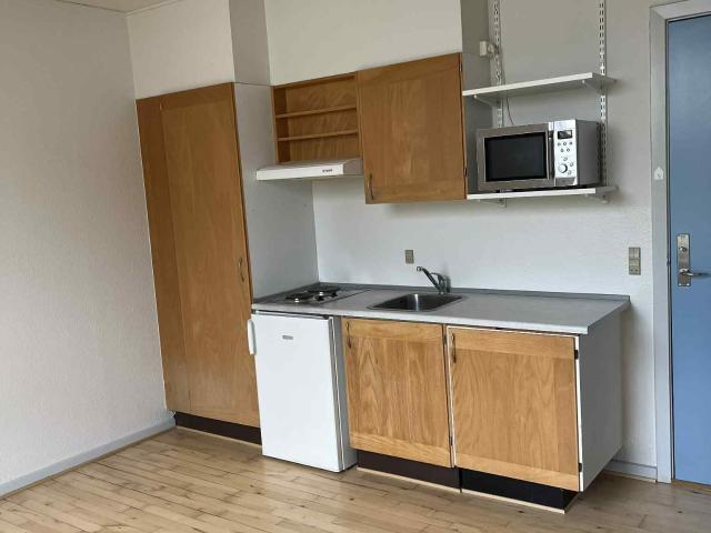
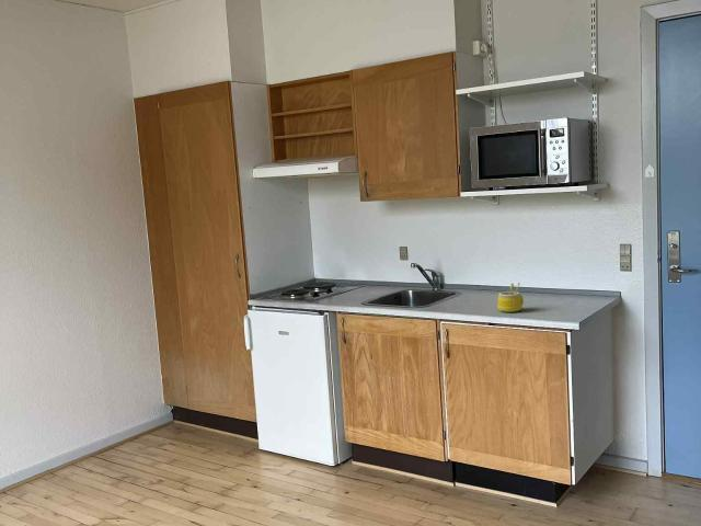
+ mug (510, 297)
